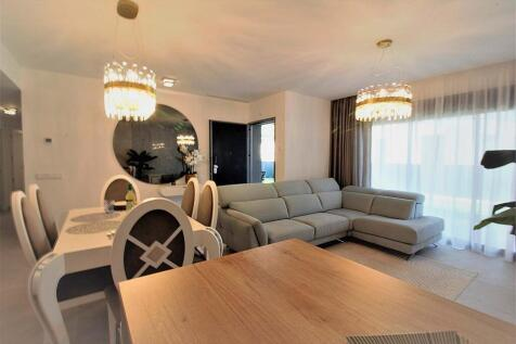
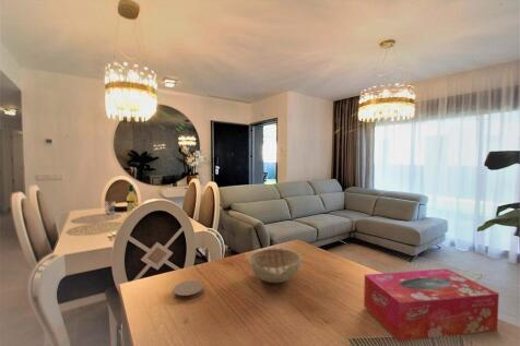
+ coaster (188, 289)
+ tissue box (425, 300)
+ decorative bowl (274, 266)
